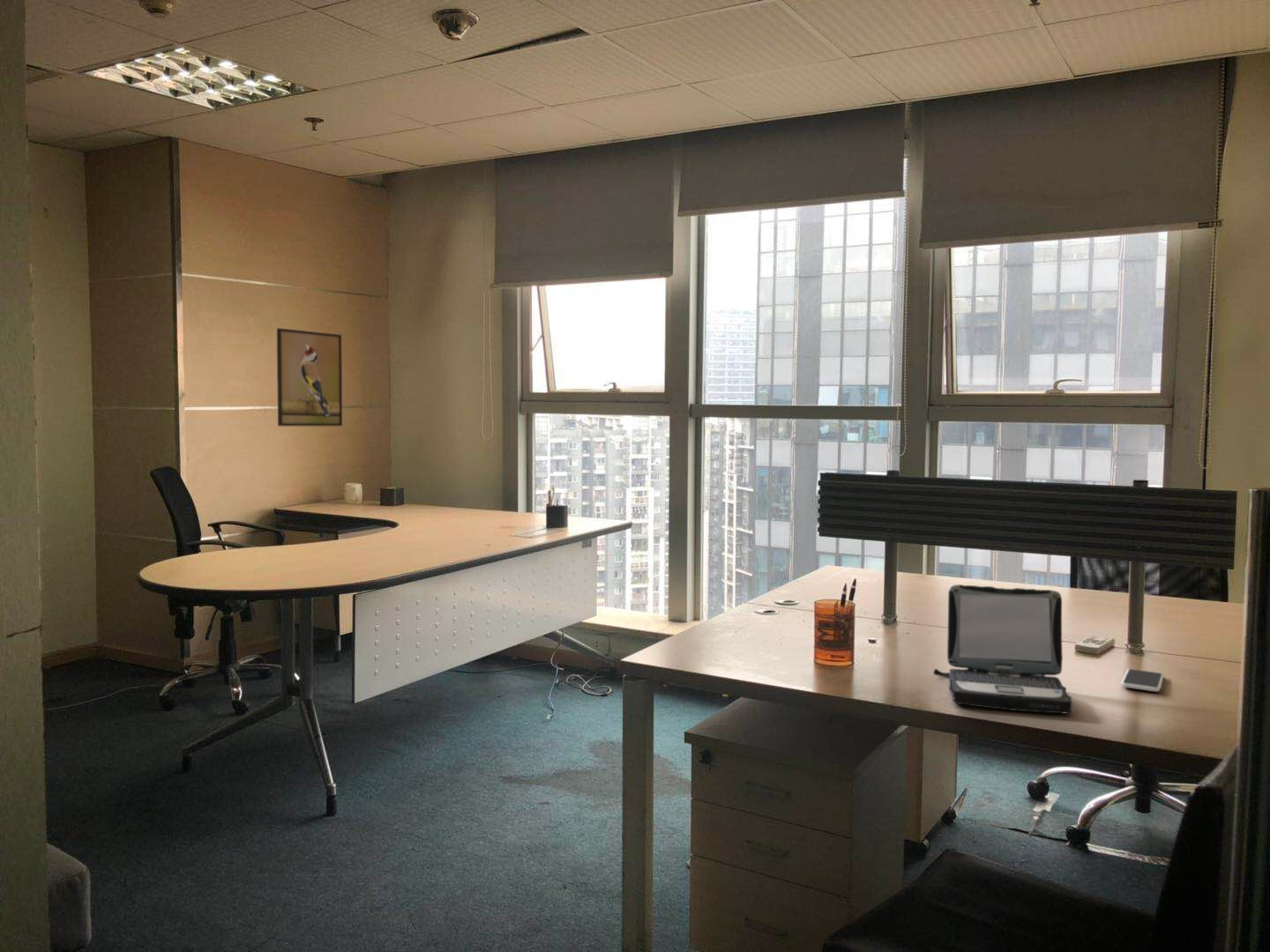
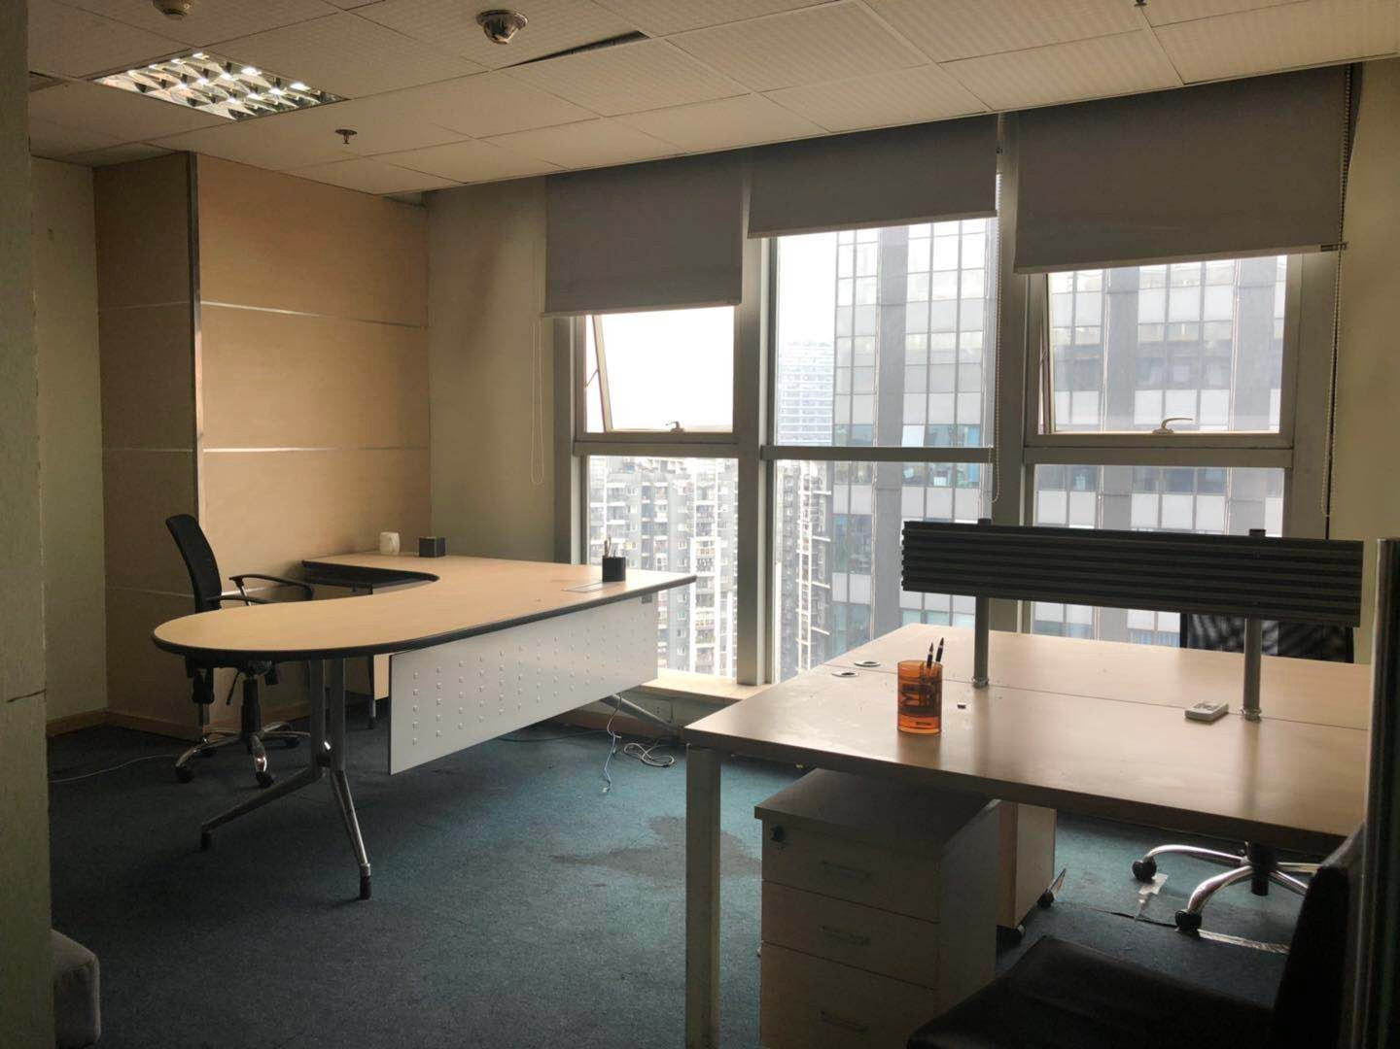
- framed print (310, 379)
- smartphone (1142, 680)
- laptop (1005, 644)
